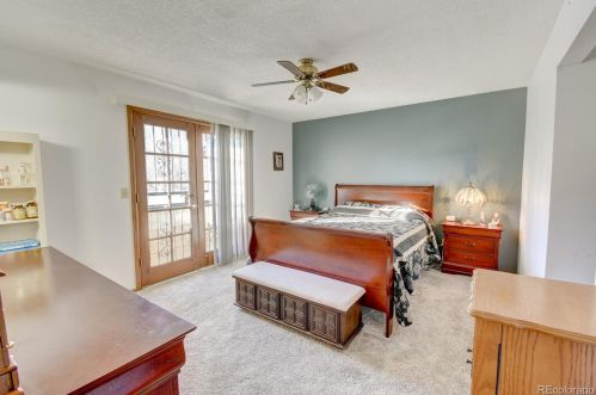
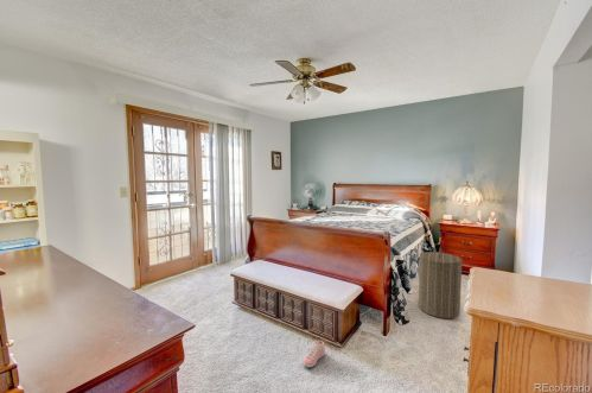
+ sneaker (314, 351)
+ laundry hamper (439, 279)
